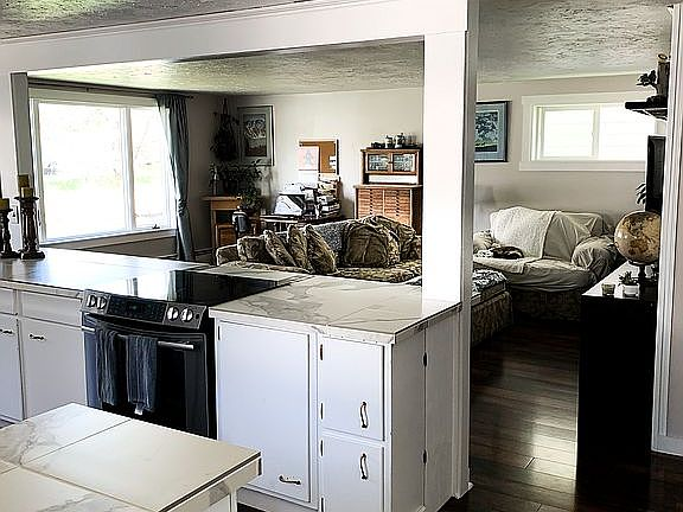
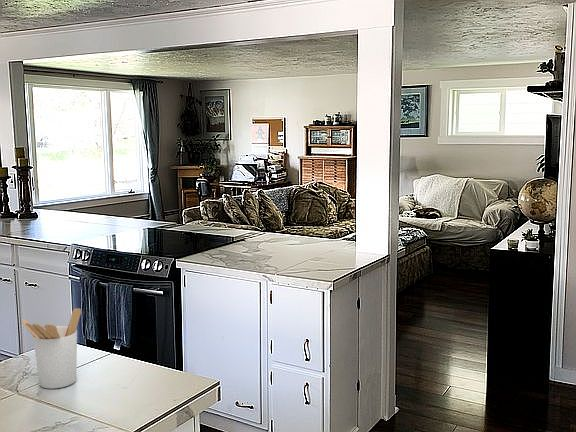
+ utensil holder (52, 348)
